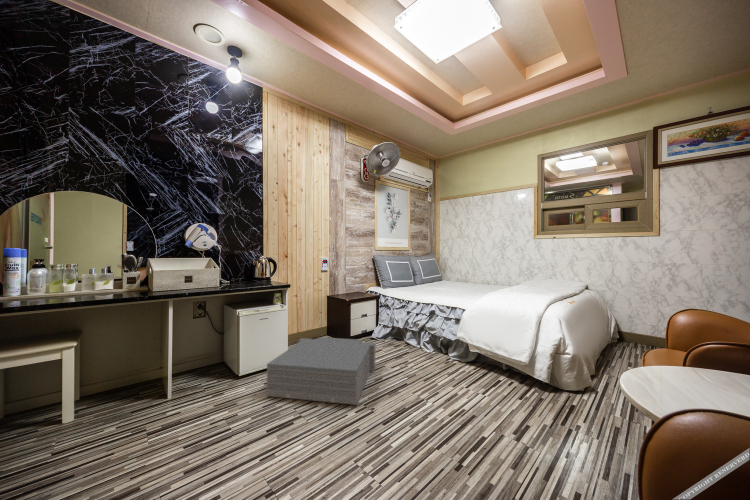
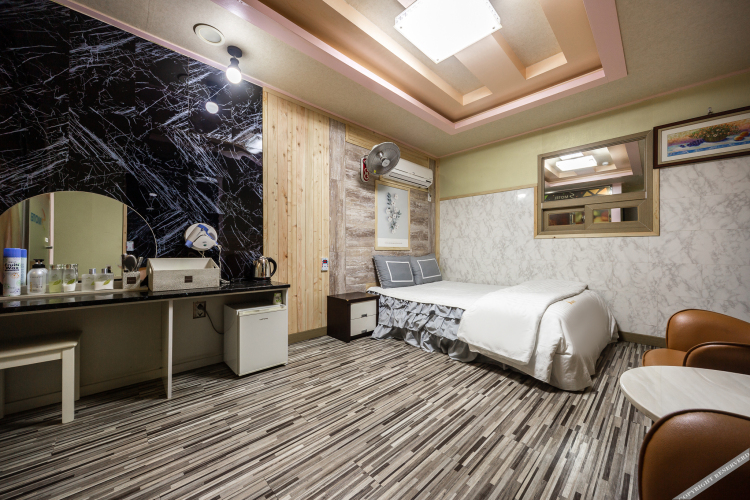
- storage cabinet (325, 365)
